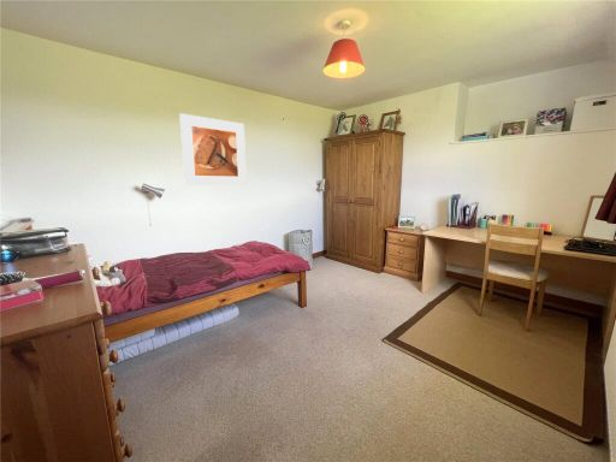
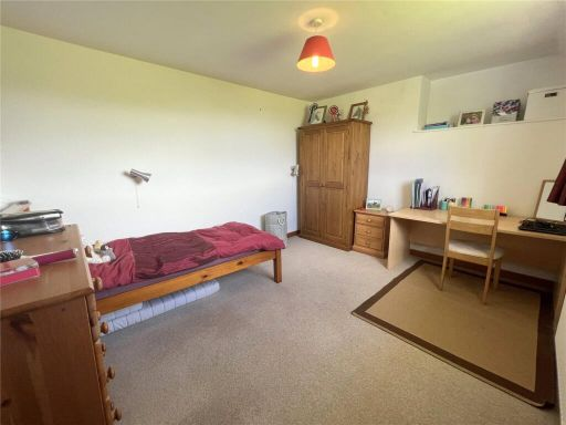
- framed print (215, 153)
